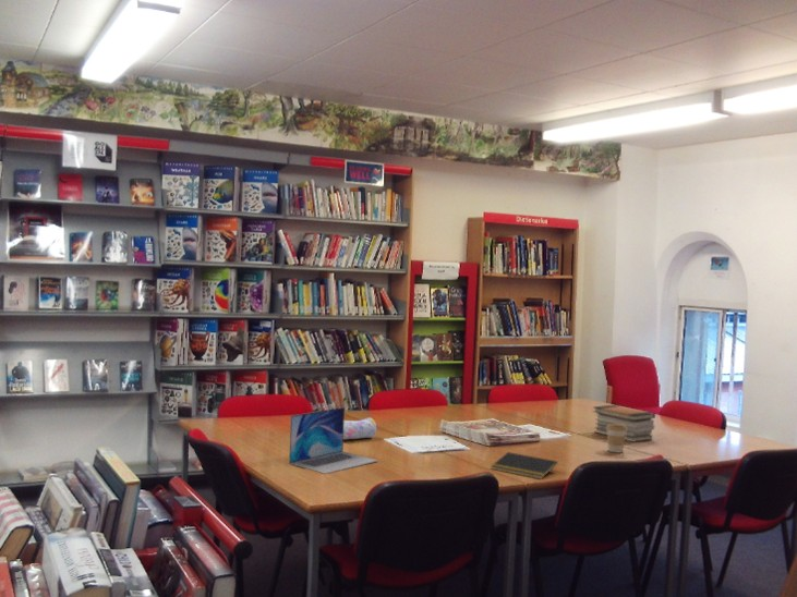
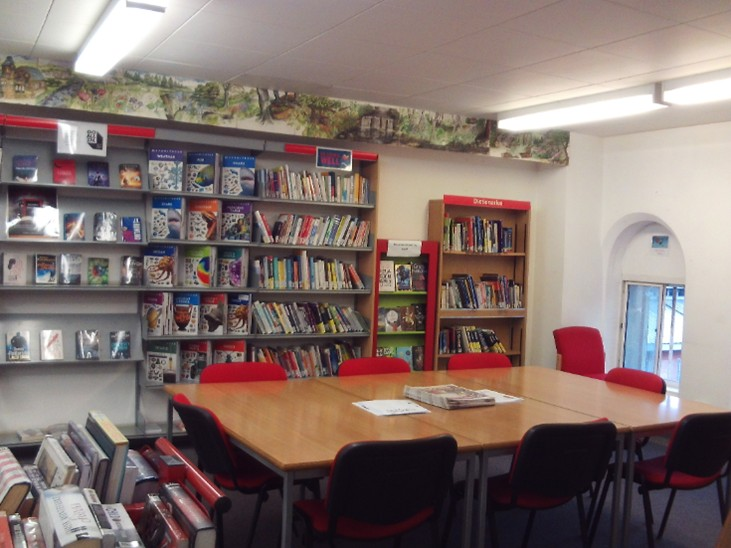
- book stack (624, 423)
- coffee cup (616, 437)
- notepad (523, 464)
- laptop (335, 438)
- pencil case (354, 428)
